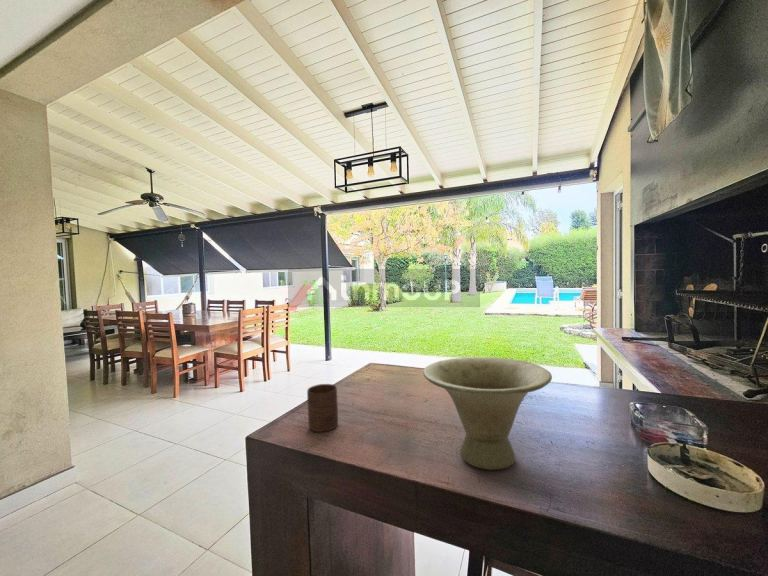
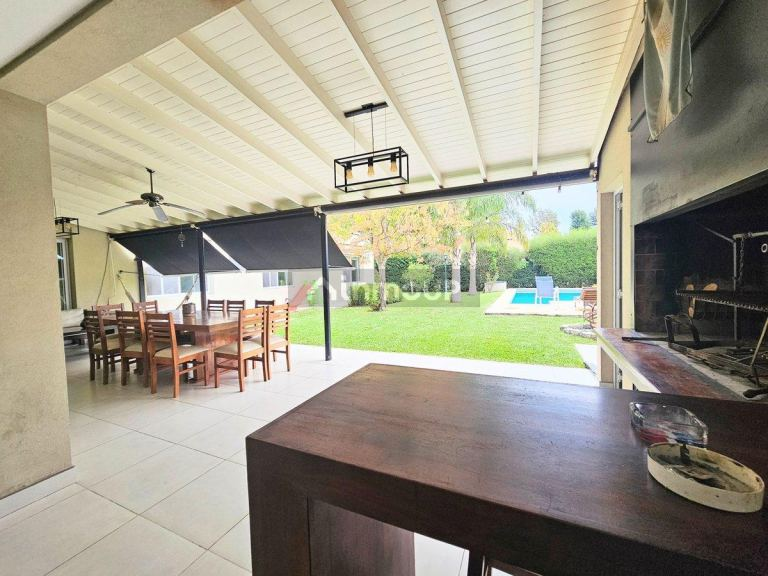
- bowl (484, 412)
- cup (320, 405)
